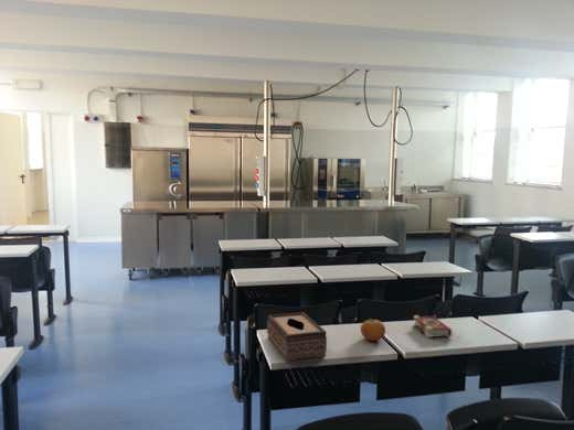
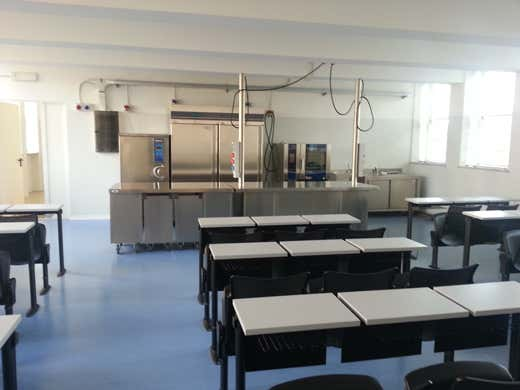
- book (429, 324)
- fruit (372, 330)
- tissue box (295, 335)
